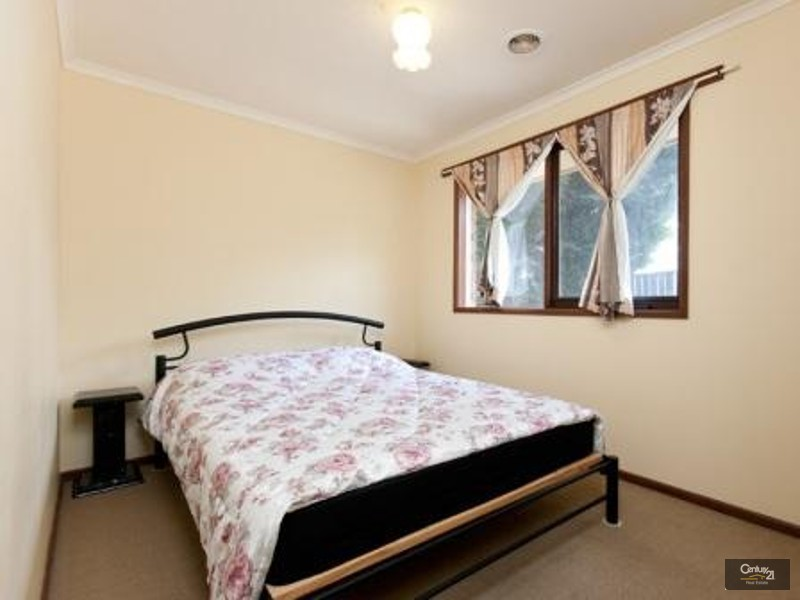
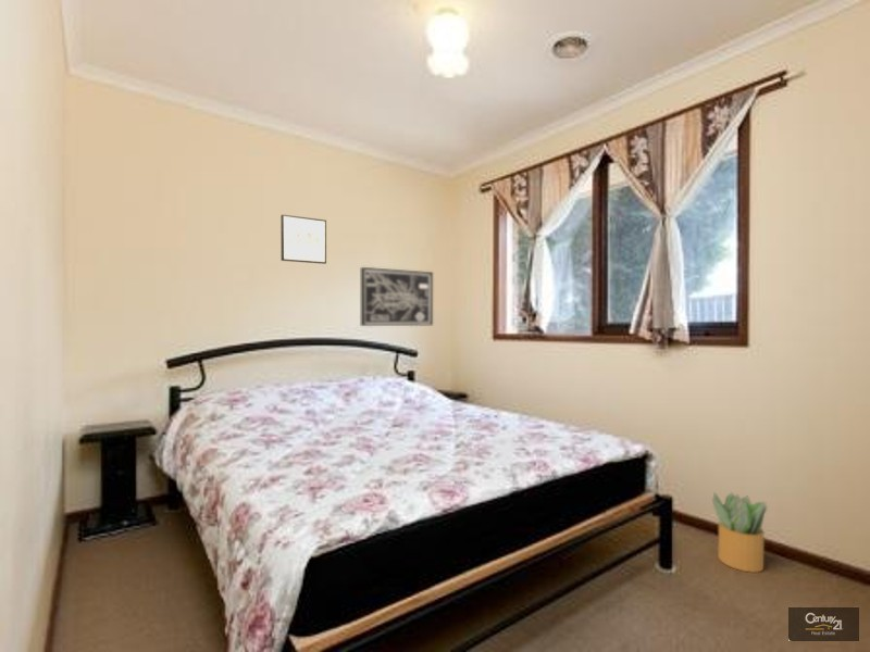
+ potted plant (737, 529)
+ wall art (303, 239)
+ wall art (398, 298)
